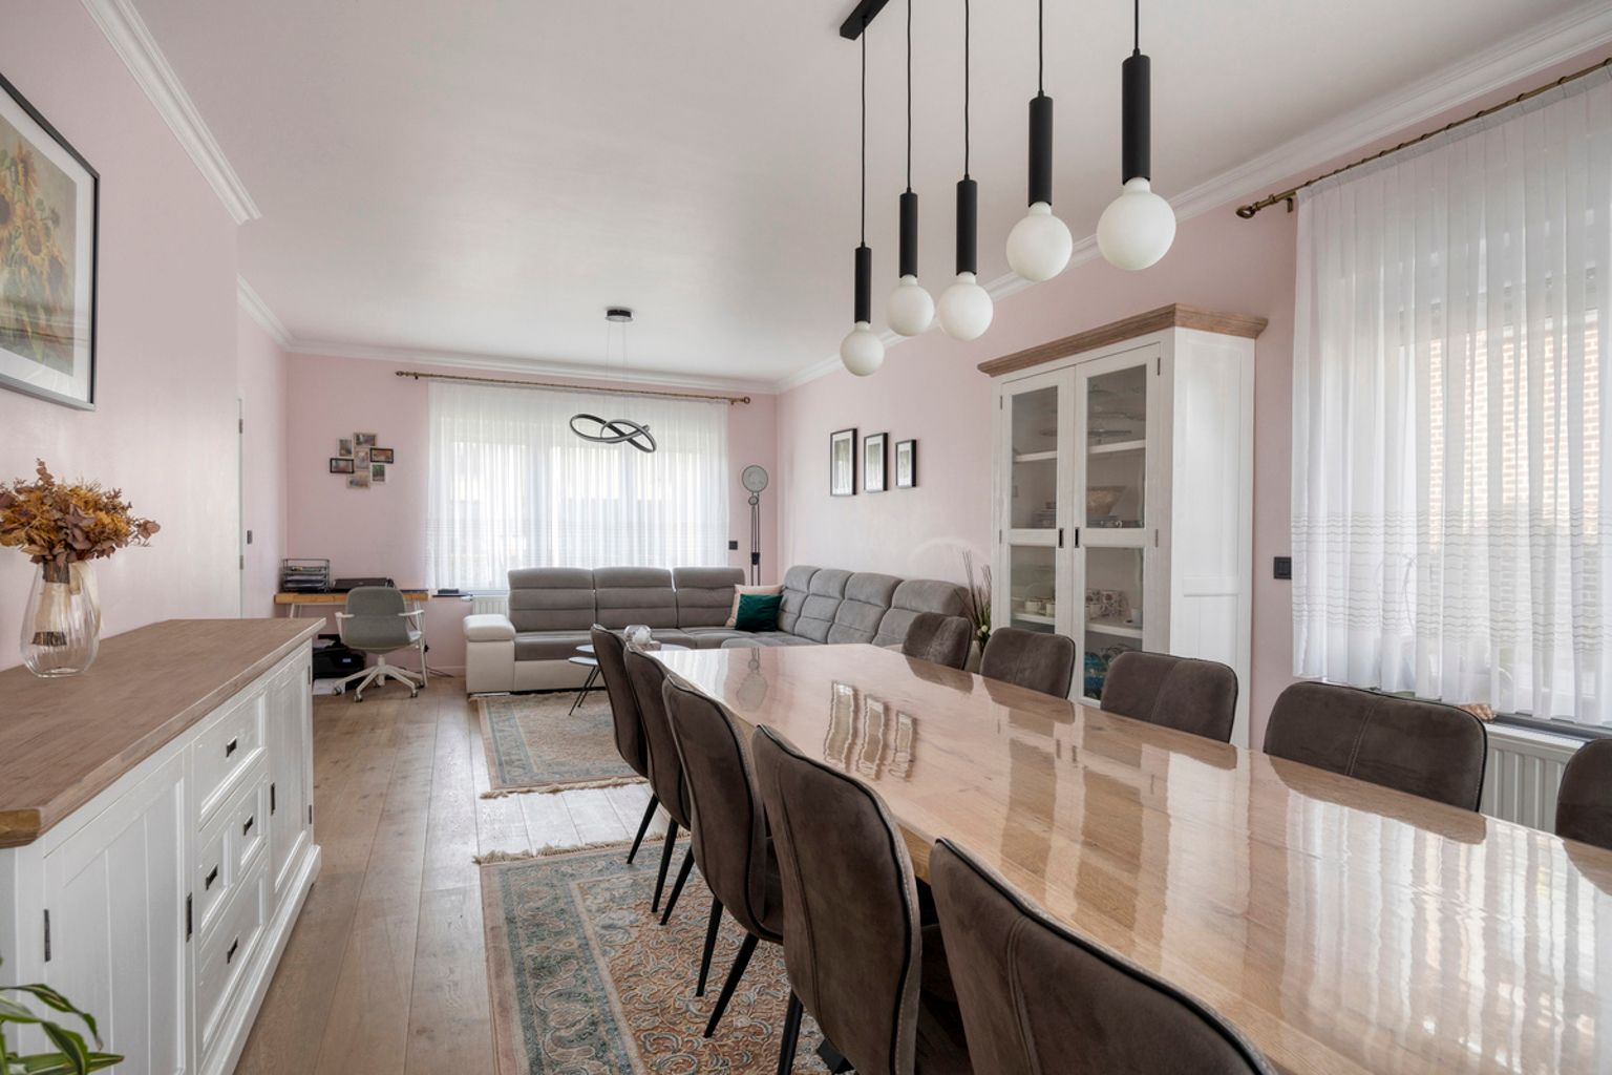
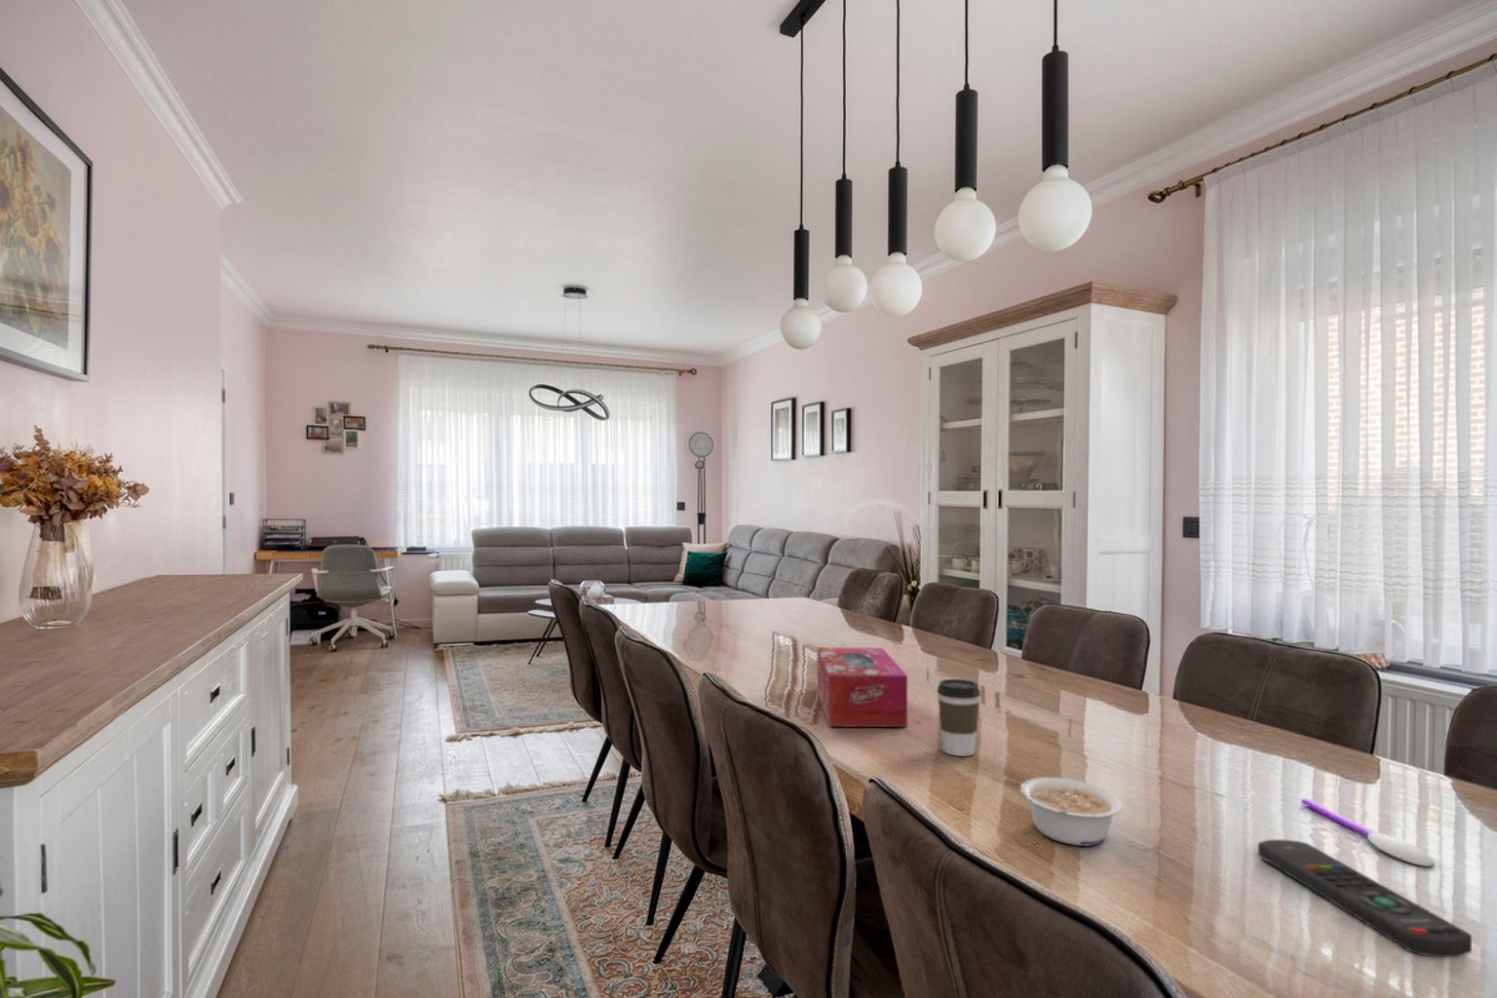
+ coffee cup (958, 716)
+ spoon (1360, 828)
+ remote control (1352, 890)
+ tissue box (858, 683)
+ legume (1072, 811)
